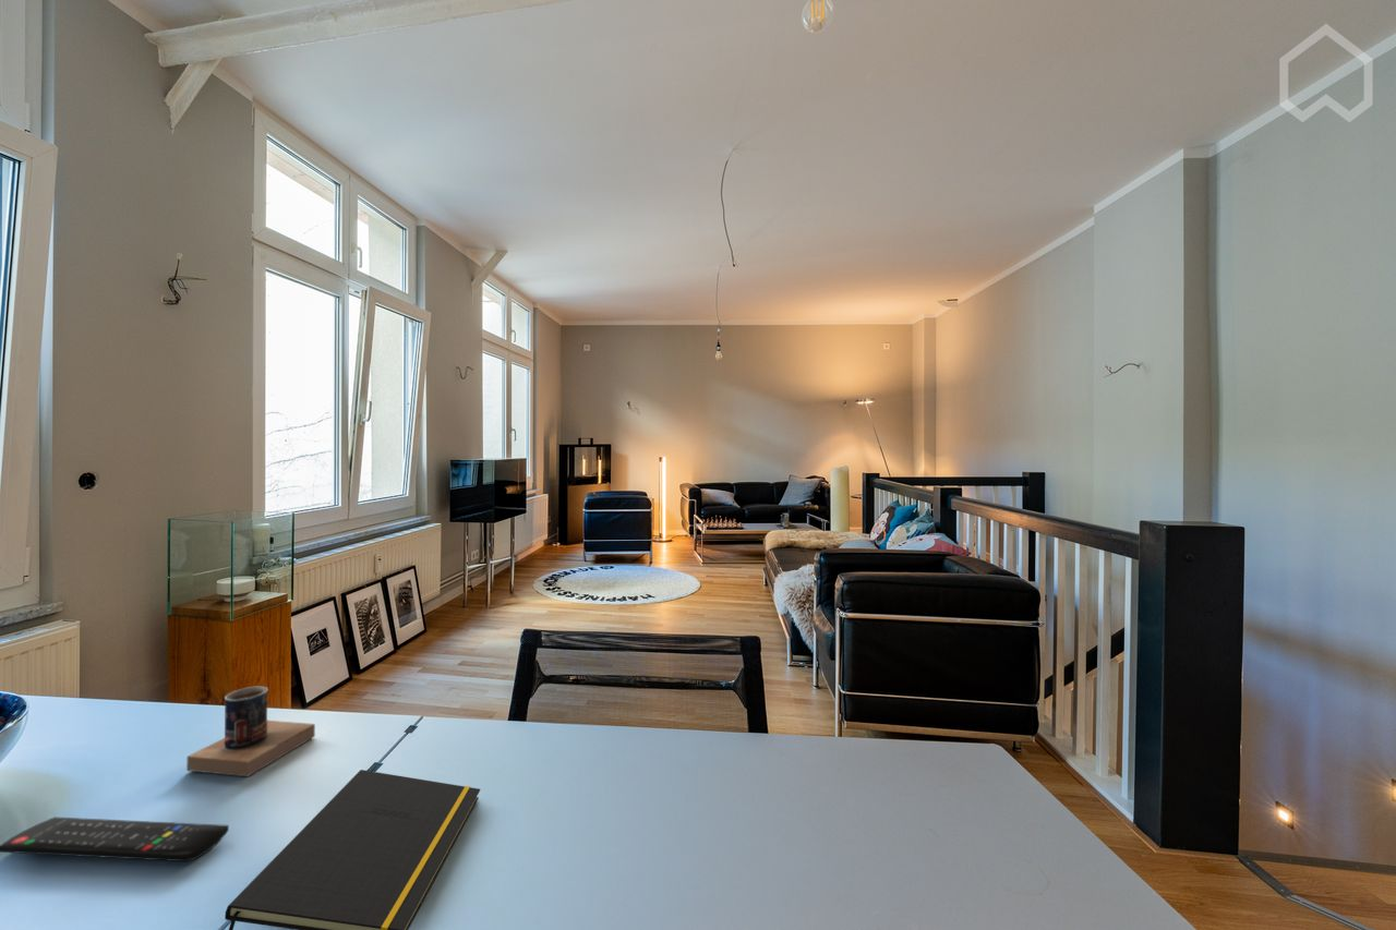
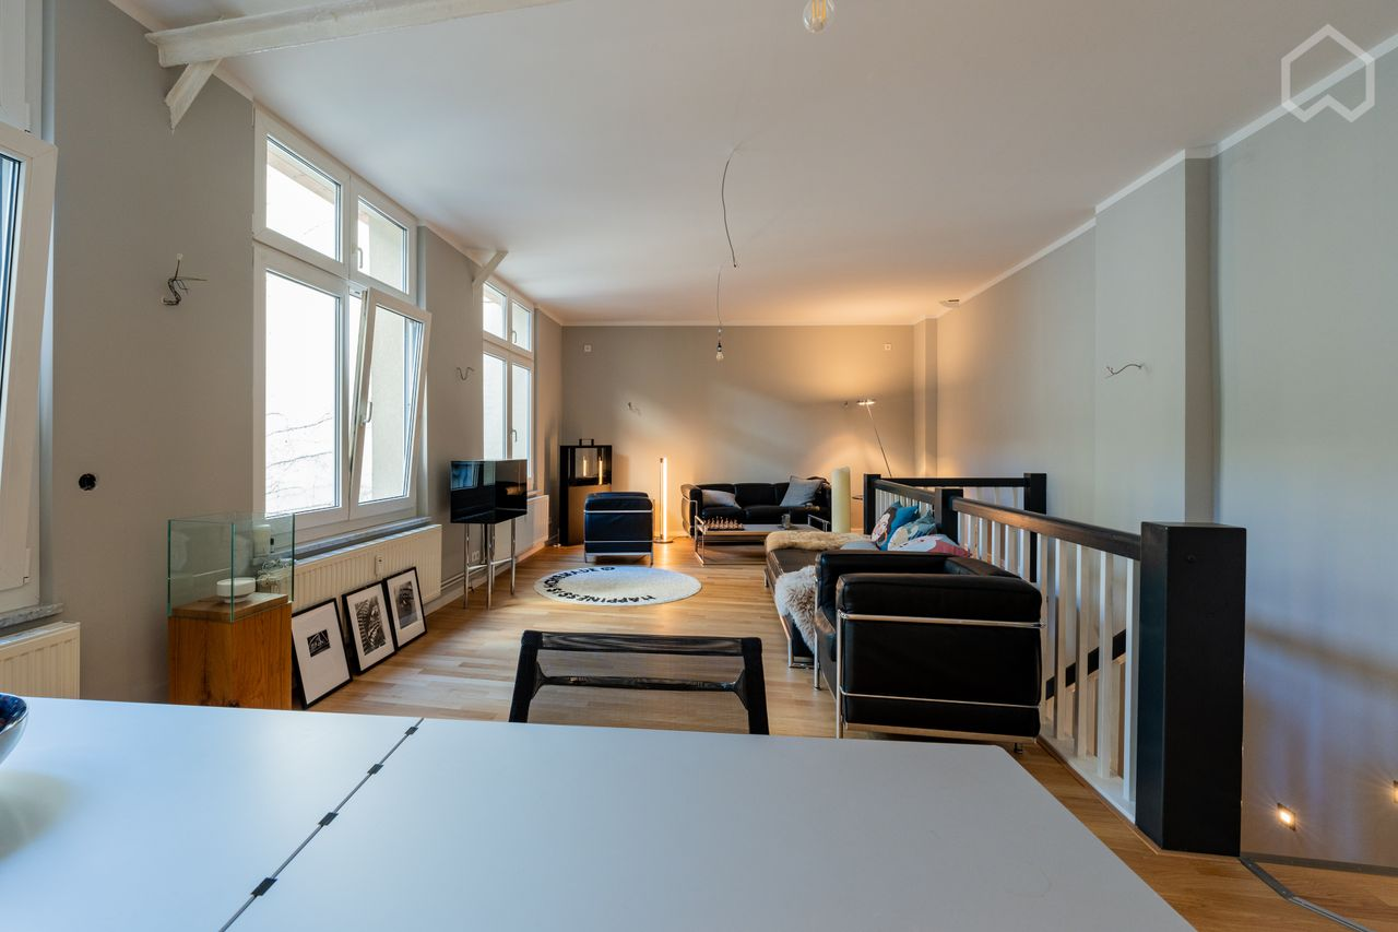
- notepad (376, 842)
- remote control (115, 841)
- mug (254, 721)
